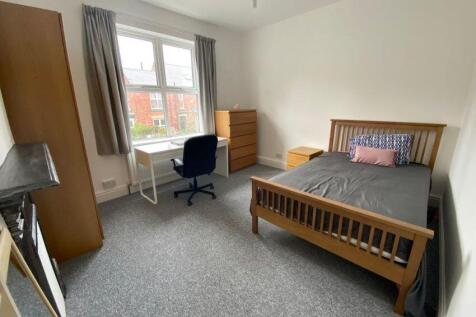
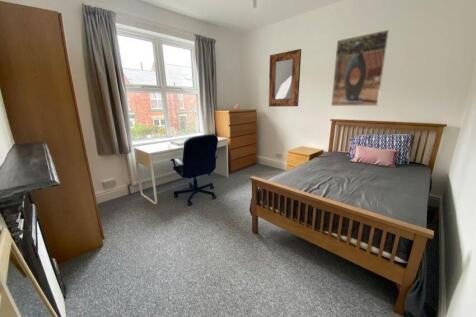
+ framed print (357, 72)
+ home mirror (283, 80)
